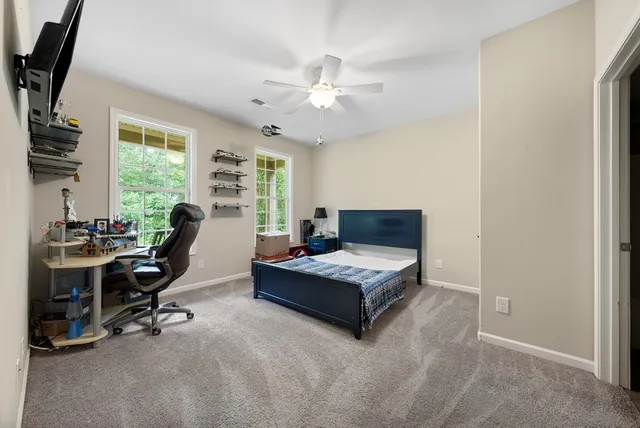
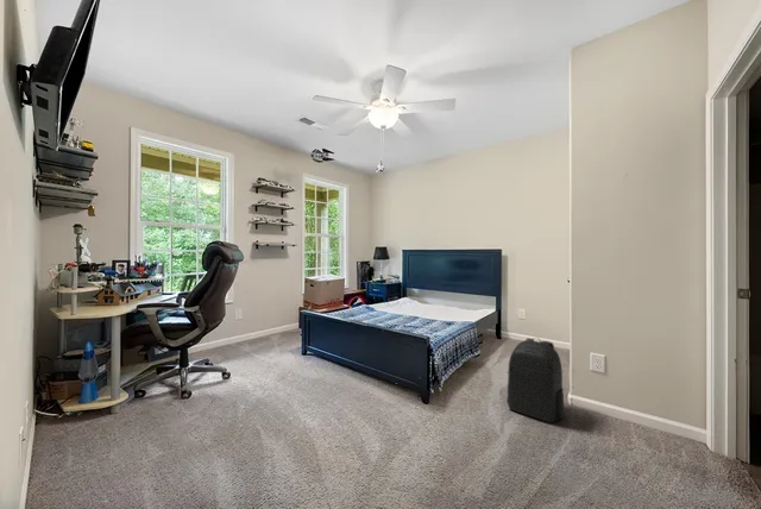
+ backpack (535, 372)
